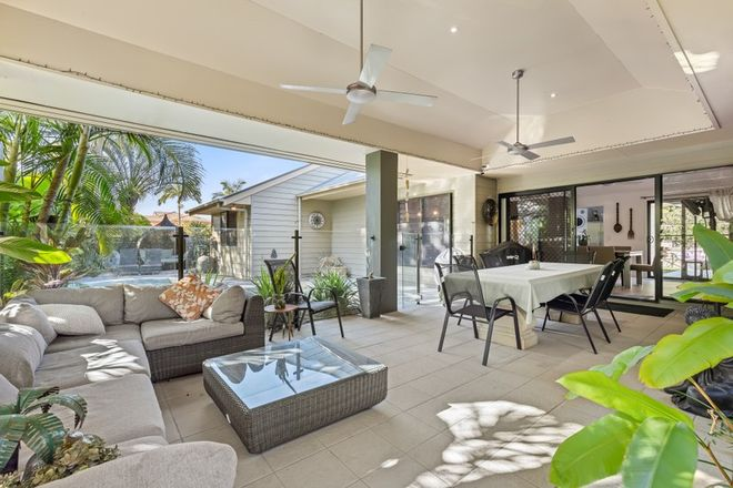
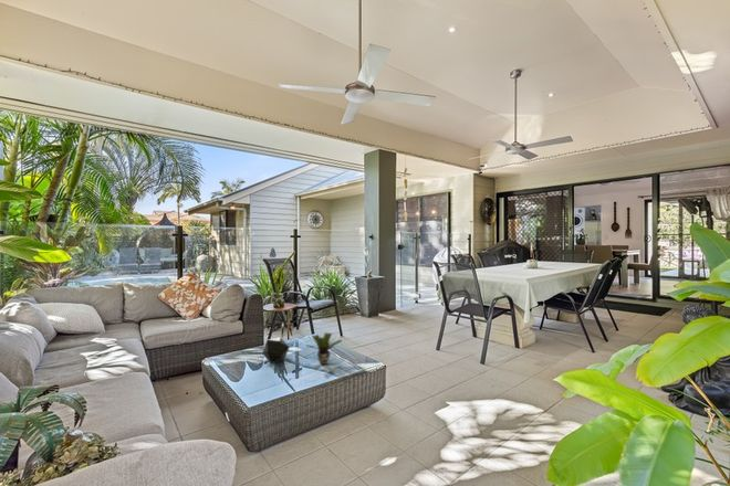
+ potted plant (324, 348)
+ decorative tray (275, 349)
